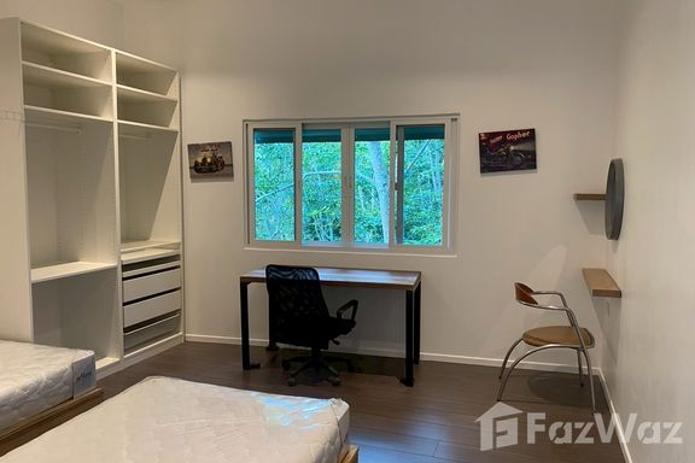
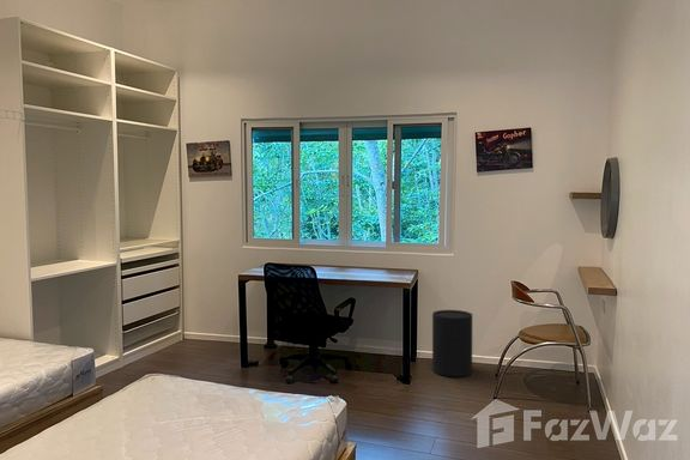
+ waste bin (452, 341)
